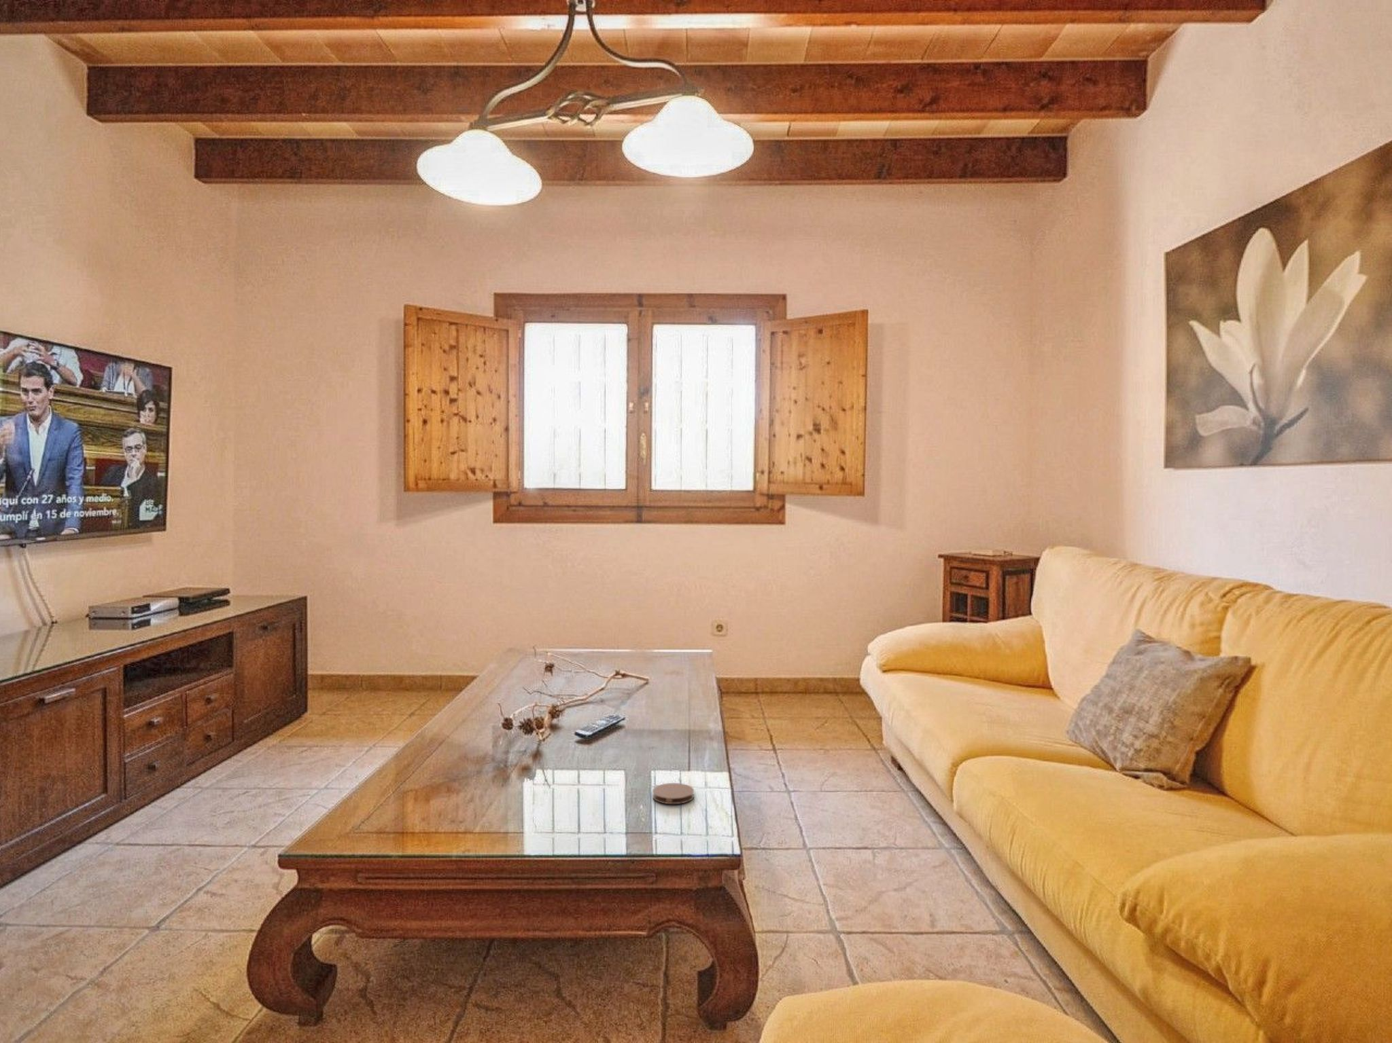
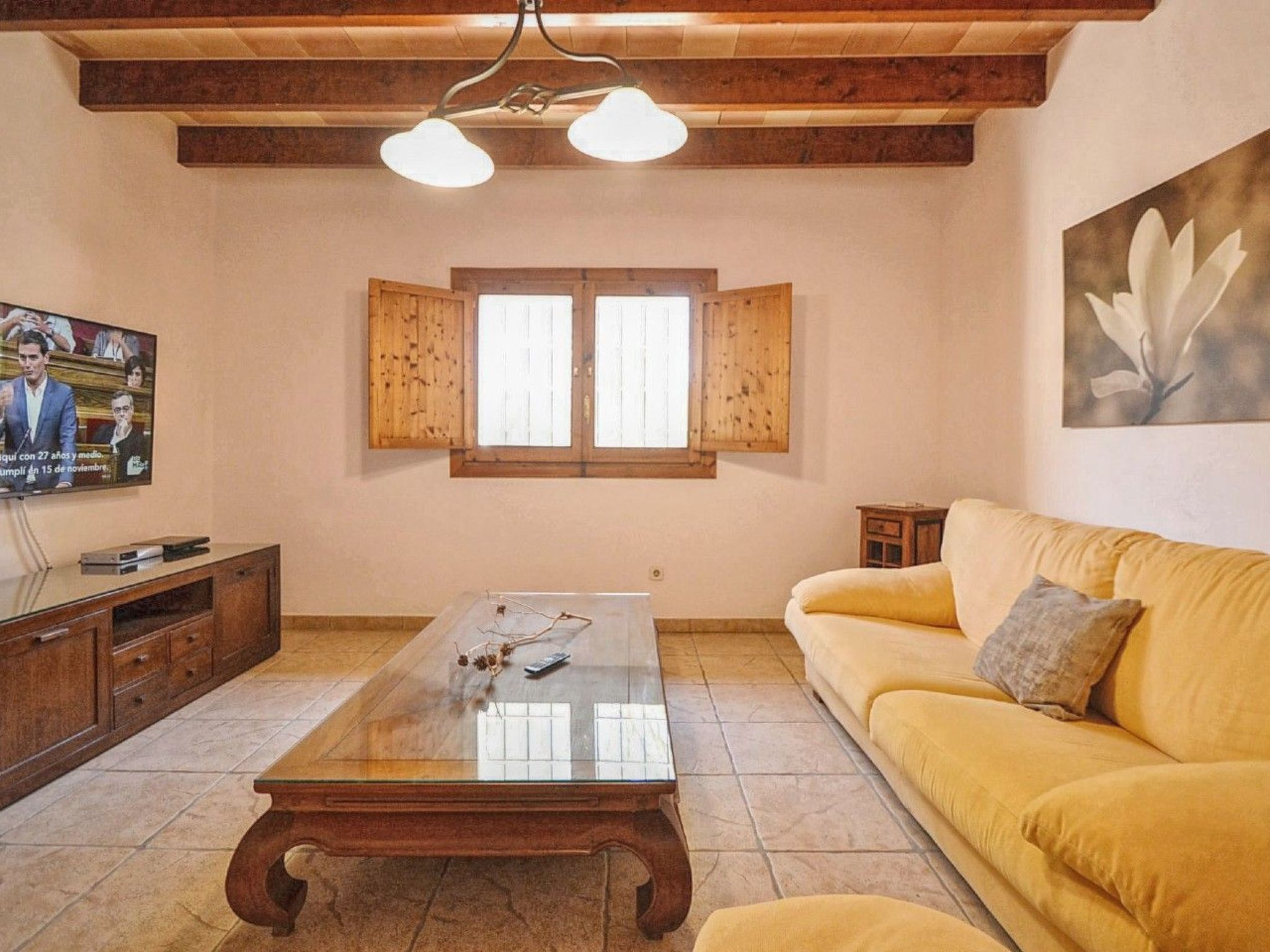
- coaster (673, 793)
